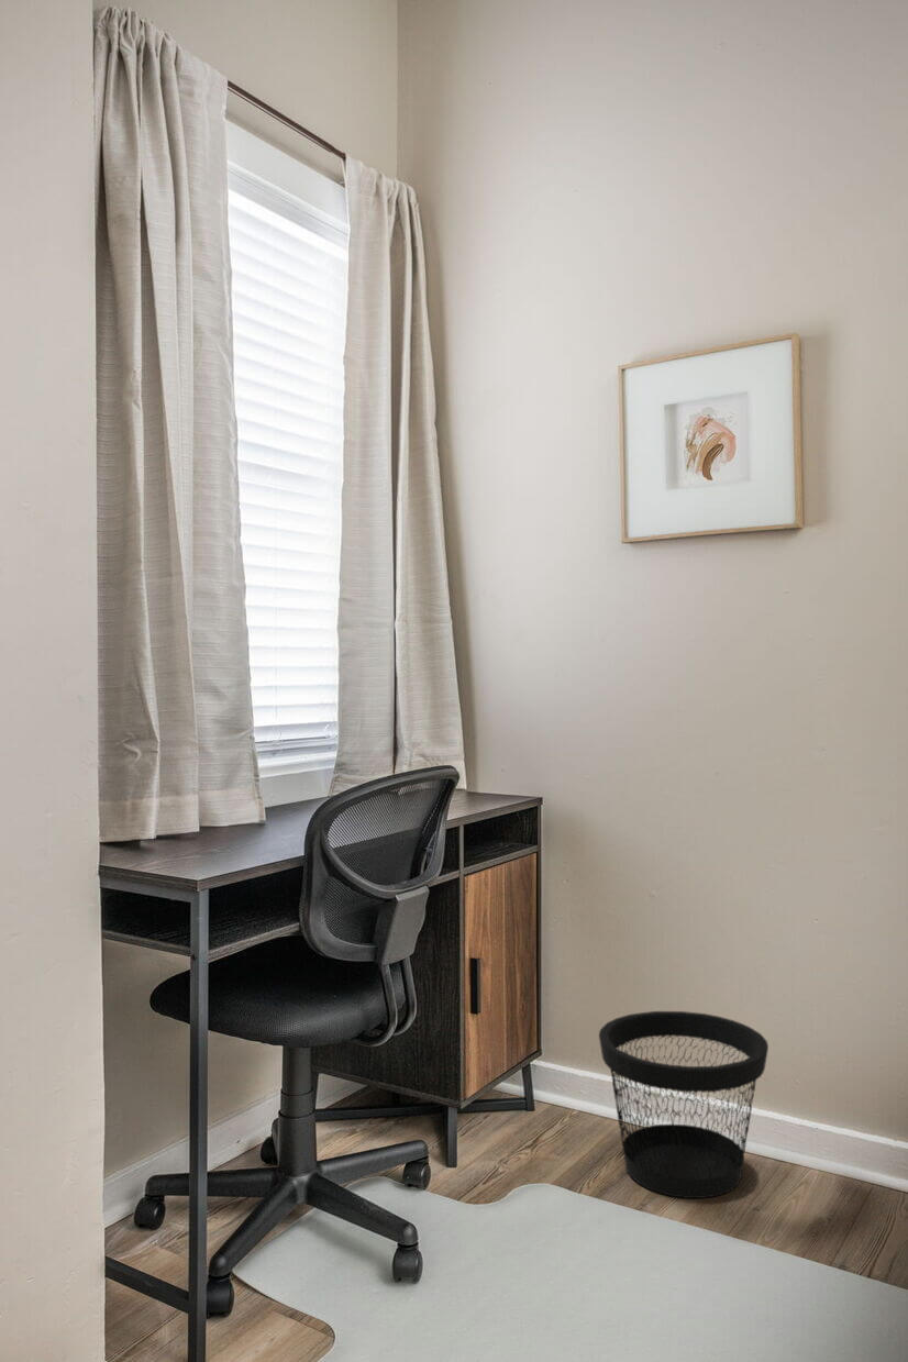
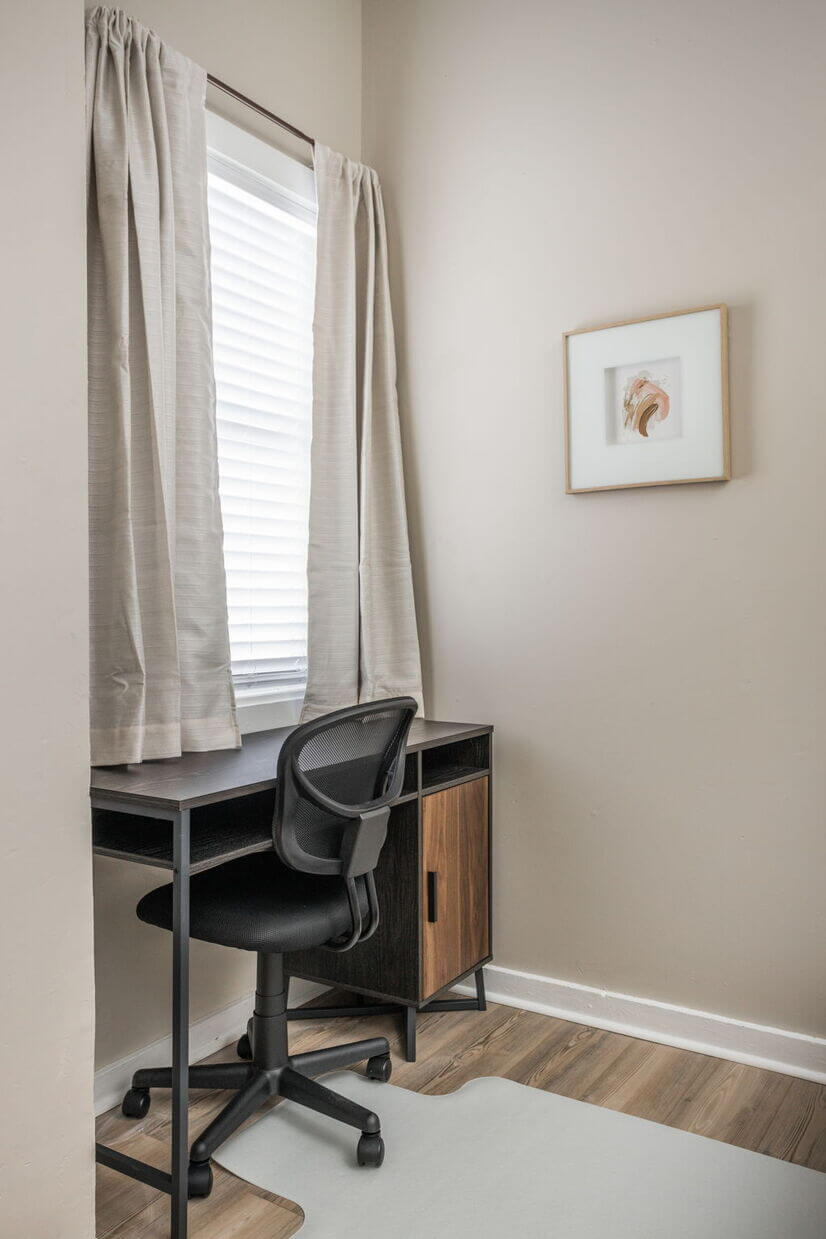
- wastebasket (685, 1104)
